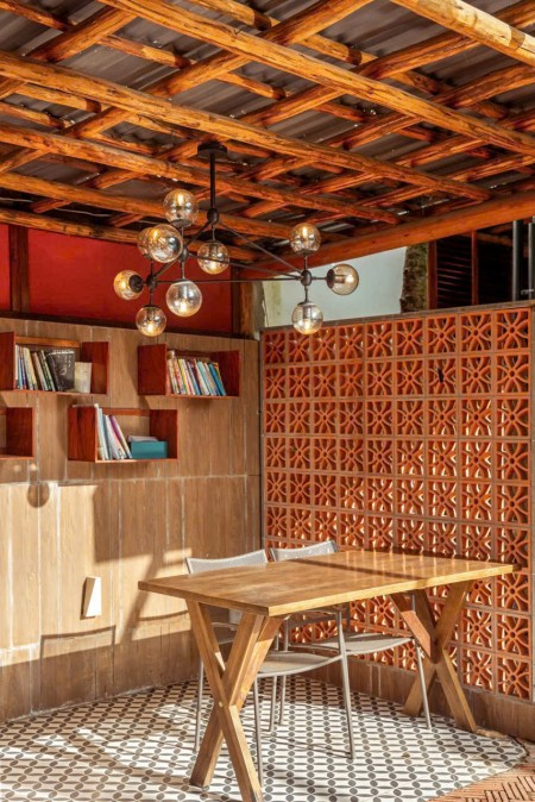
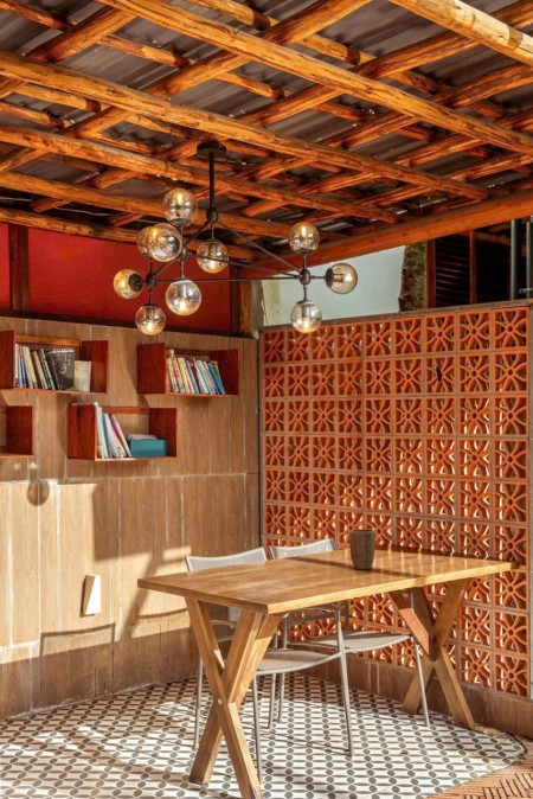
+ plant pot (362, 549)
